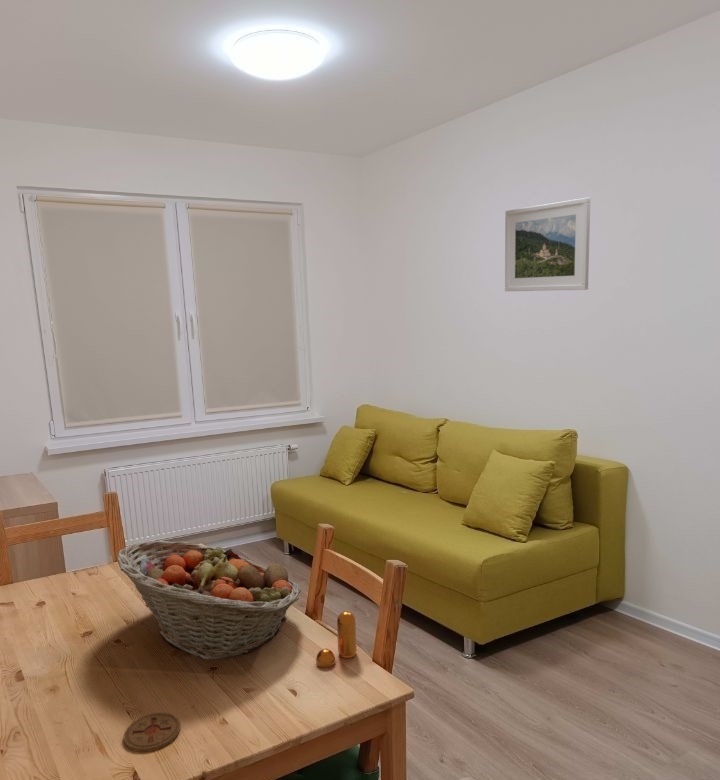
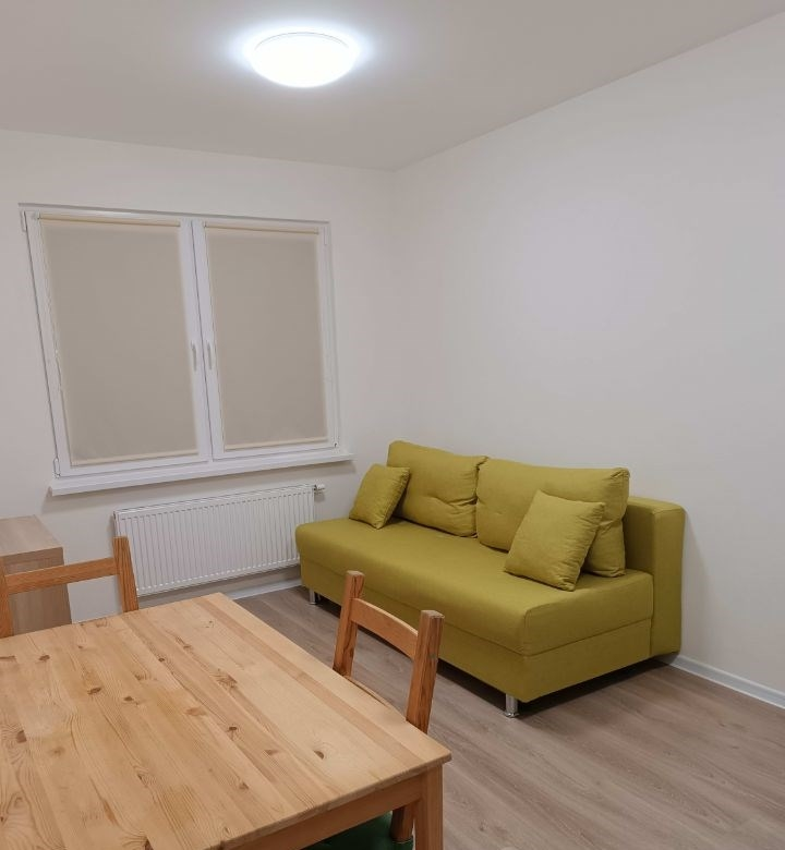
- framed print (544, 248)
- coaster (152, 731)
- fruit basket (209, 586)
- pepper shaker (337, 635)
